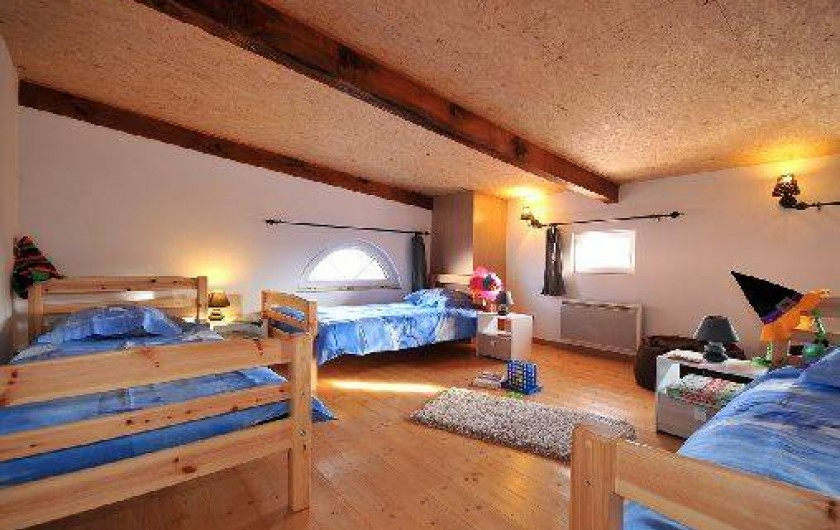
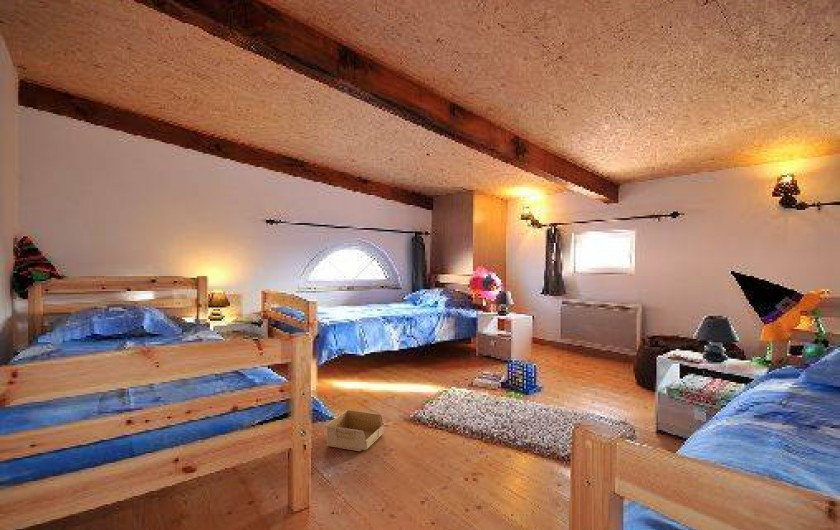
+ storage bin (355, 429)
